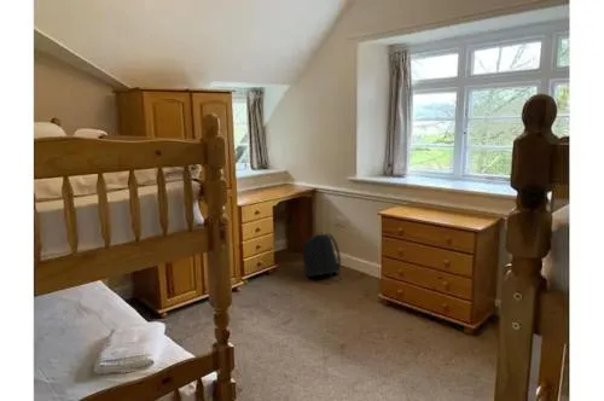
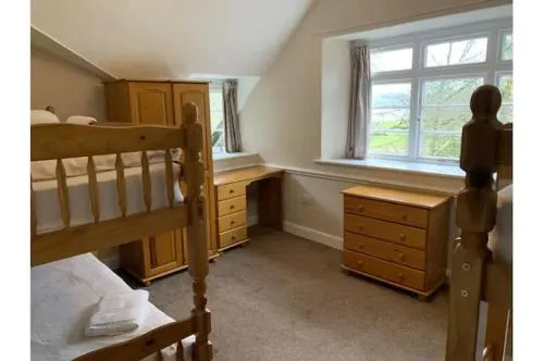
- backpack (323, 254)
